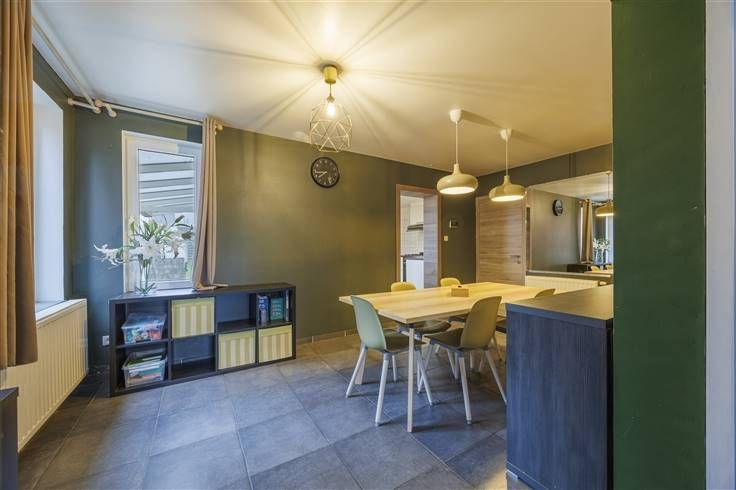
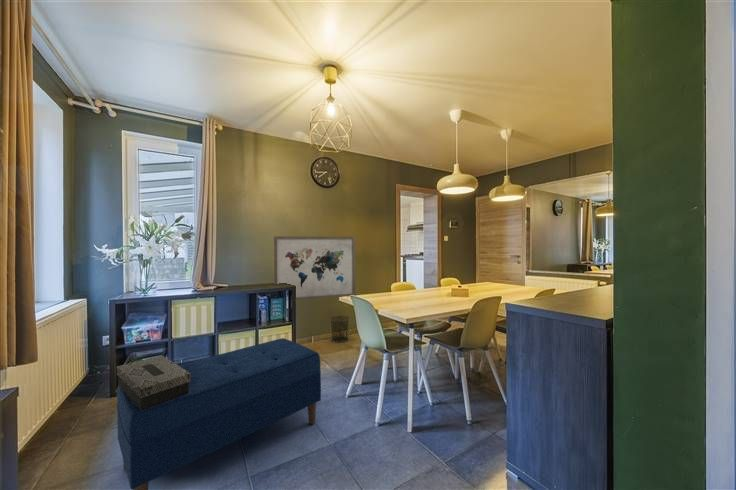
+ decorative box (152, 379)
+ bench (230, 403)
+ waste bin (339, 329)
+ wall art (316, 267)
